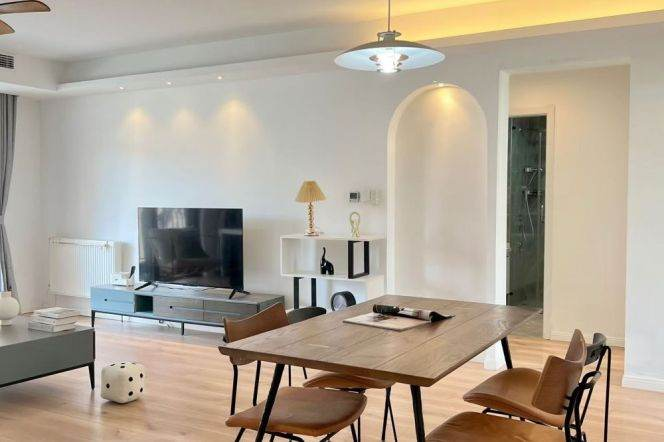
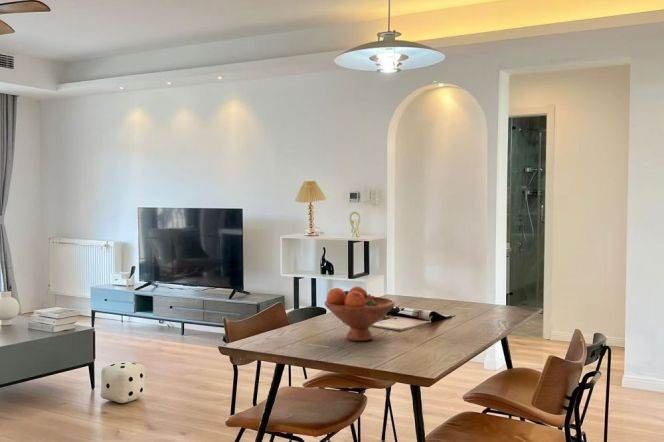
+ fruit bowl (359, 313)
